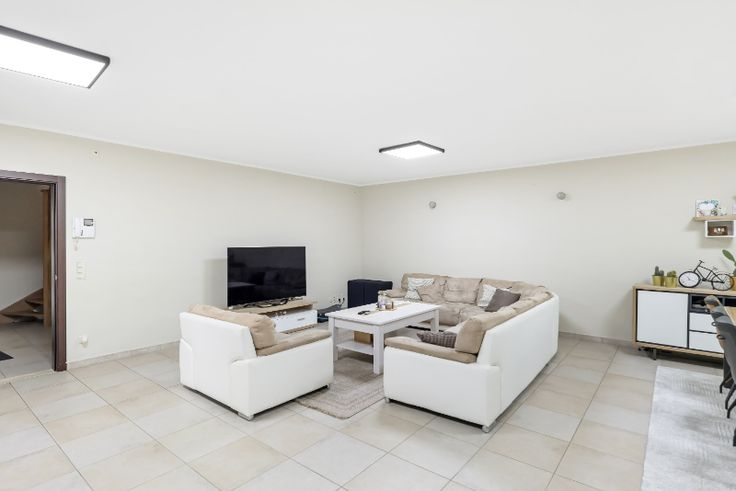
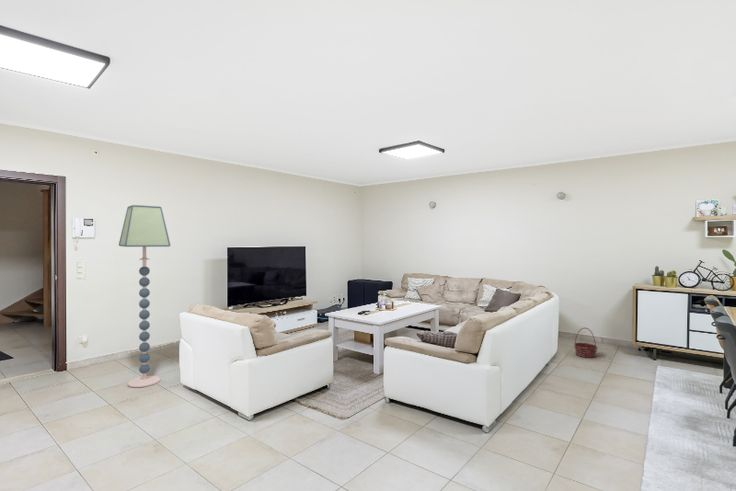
+ floor lamp (144, 294)
+ basket (585, 343)
